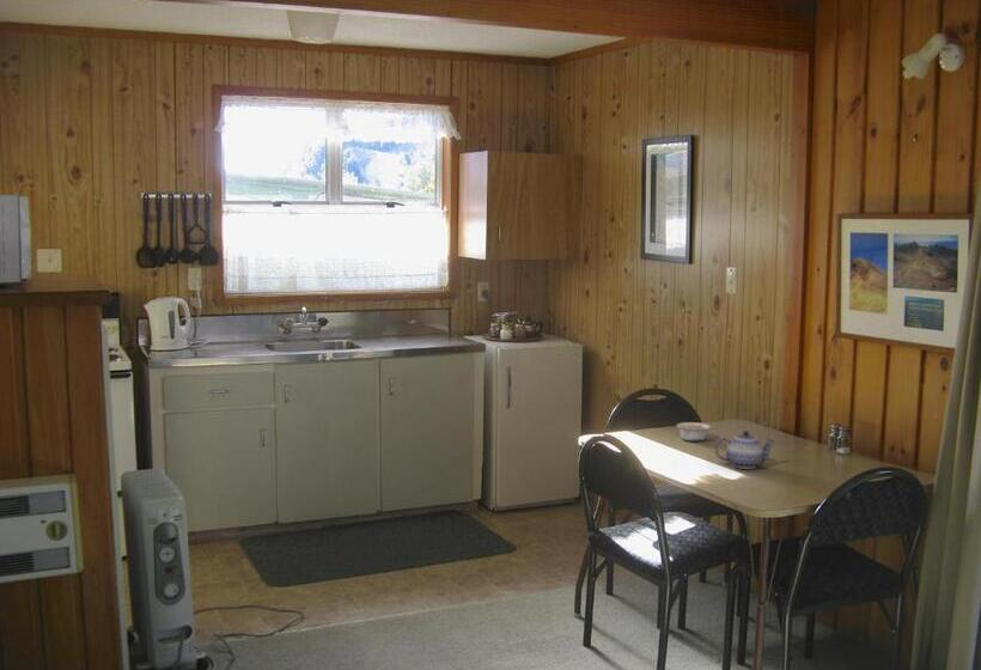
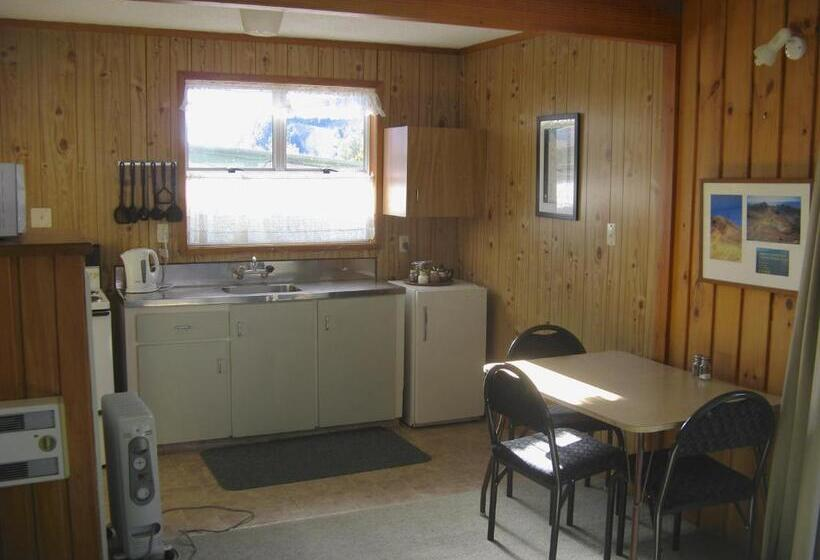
- legume (693, 431)
- teapot (744, 449)
